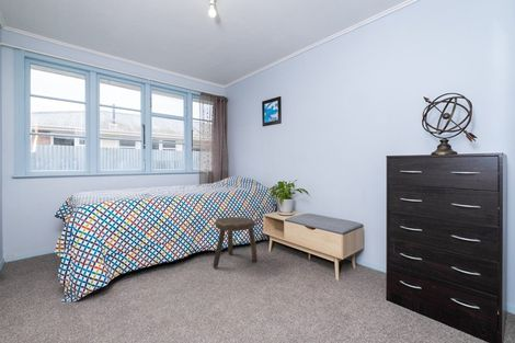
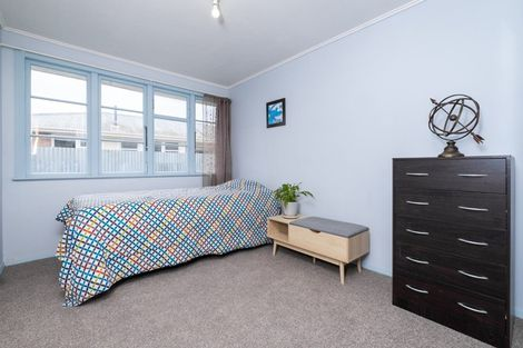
- stool (231, 240)
